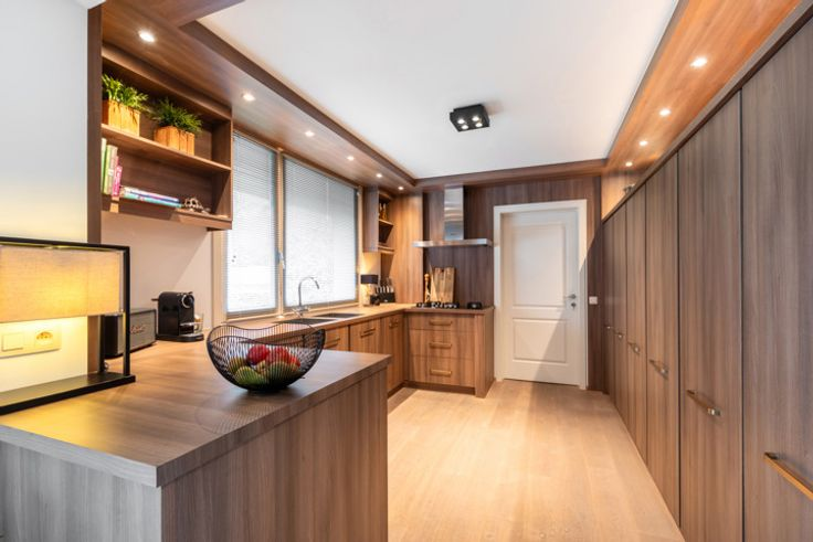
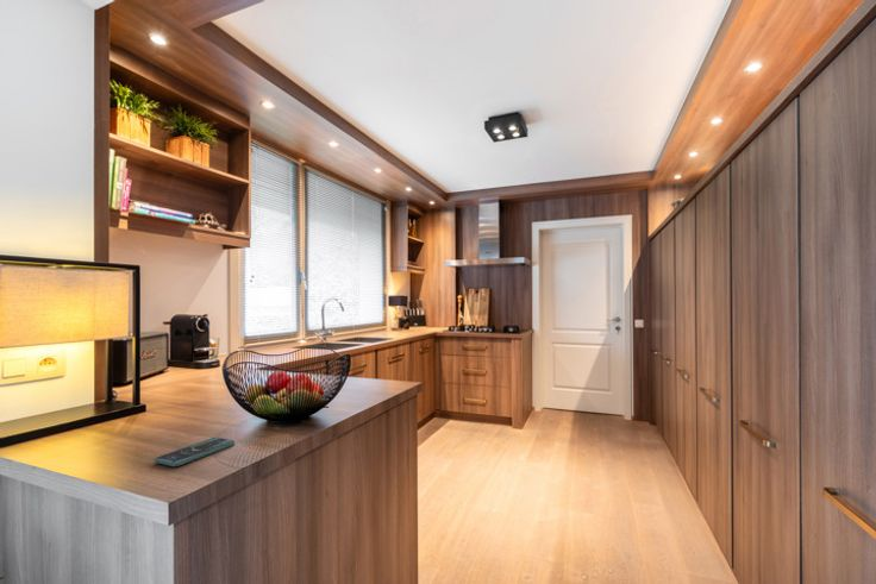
+ smartphone (196, 450)
